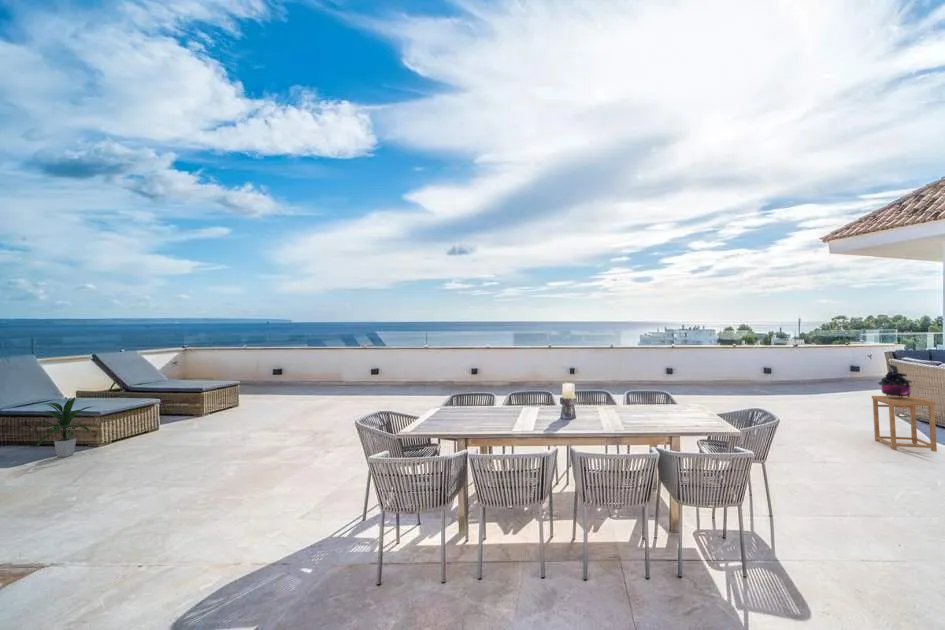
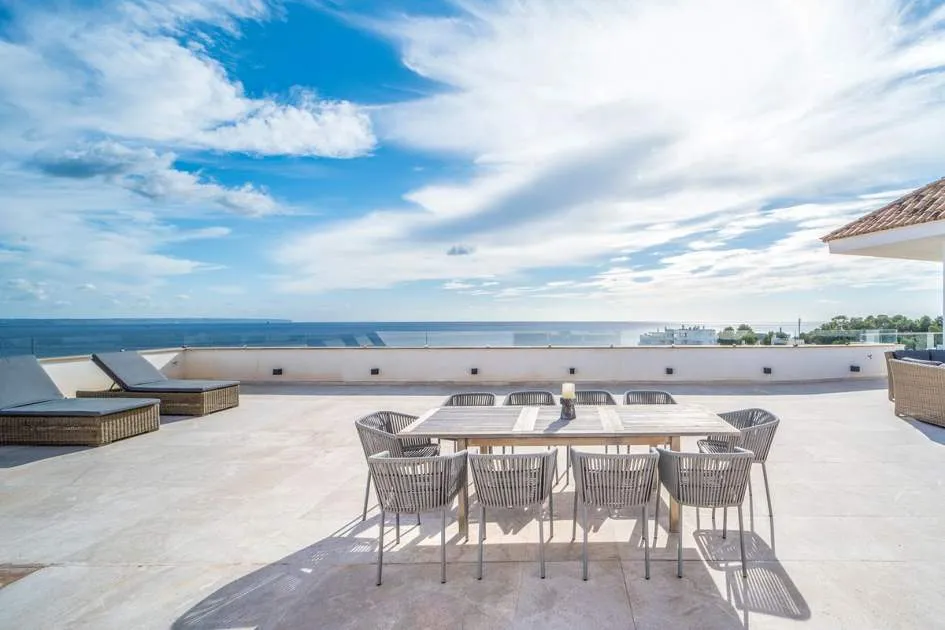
- side table (911, 422)
- indoor plant (62, 426)
- potted plant (896, 380)
